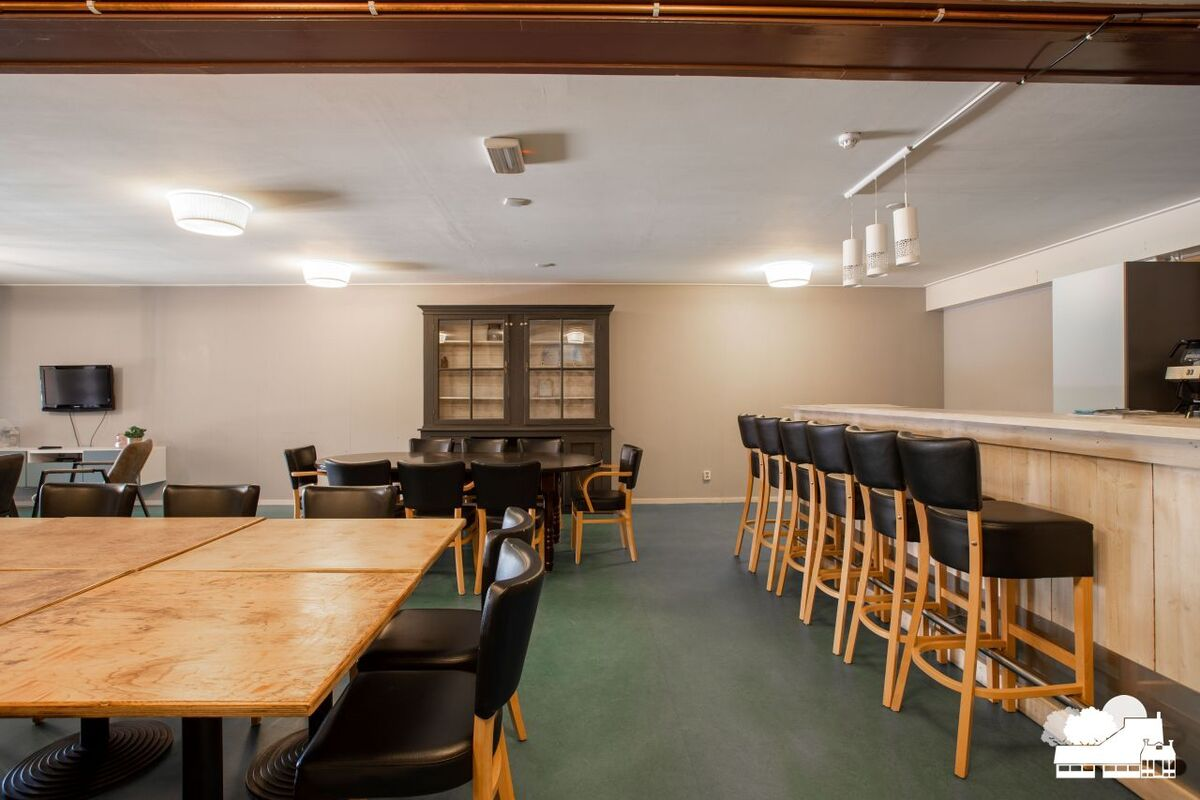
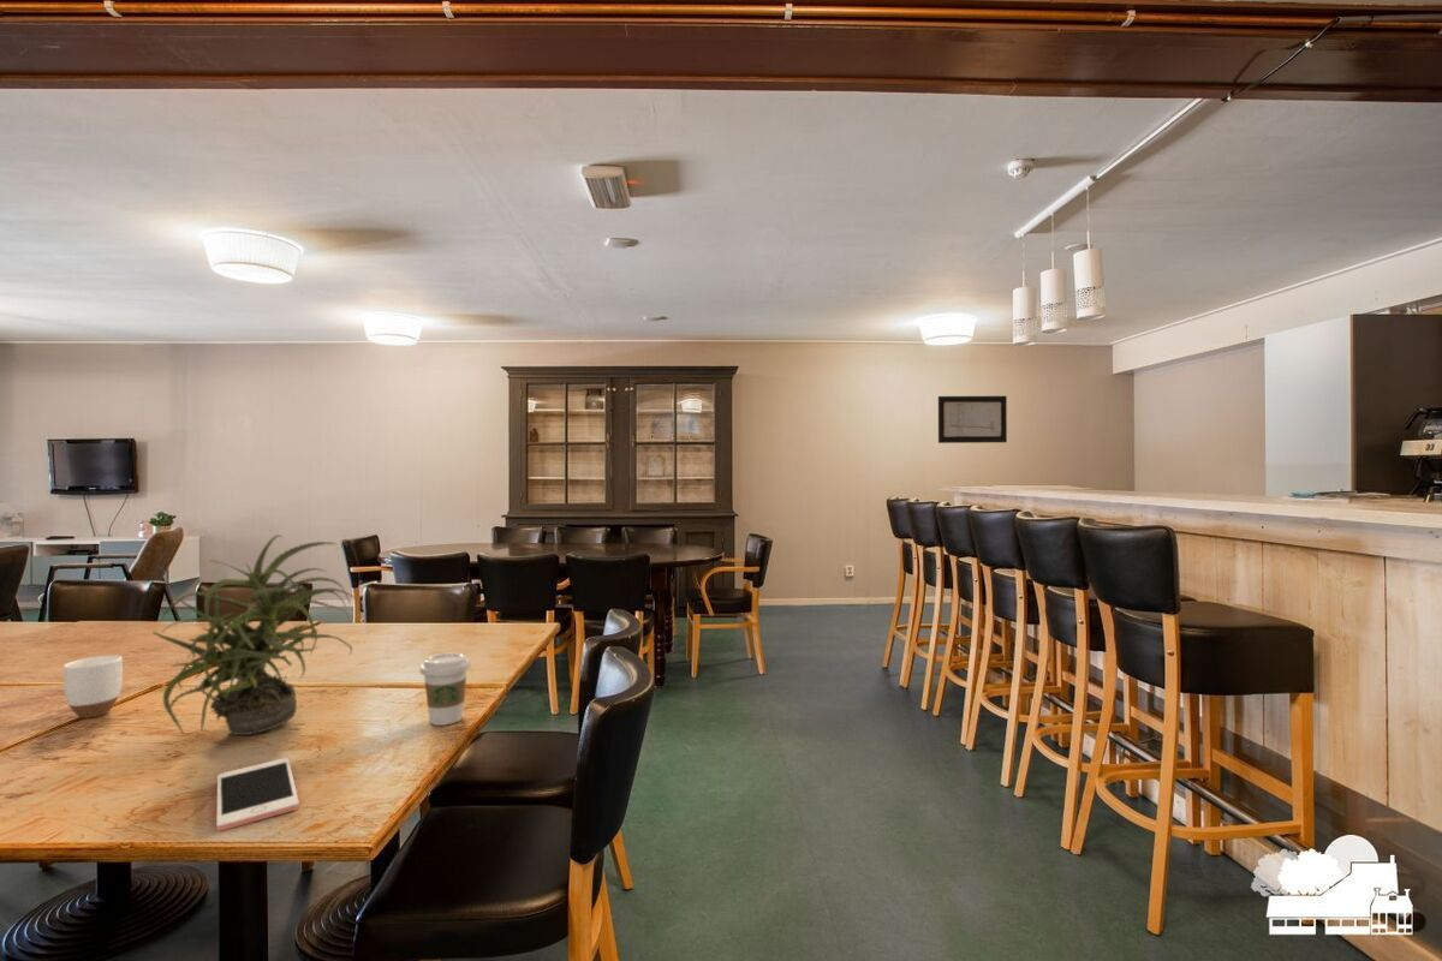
+ coffee cup (446, 688)
+ potted plant (267, 634)
+ mug (94, 685)
+ wall art (972, 419)
+ cell phone (256, 790)
